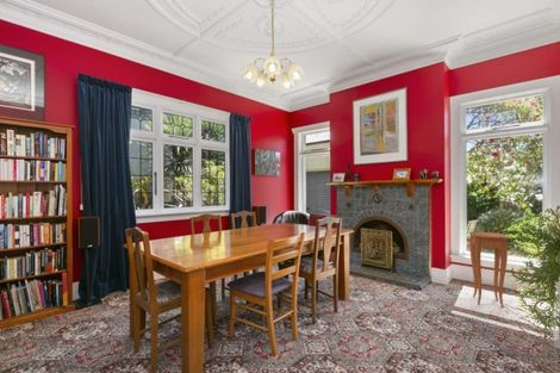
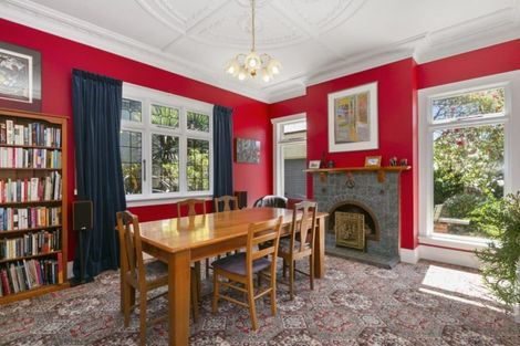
- side table (480, 268)
